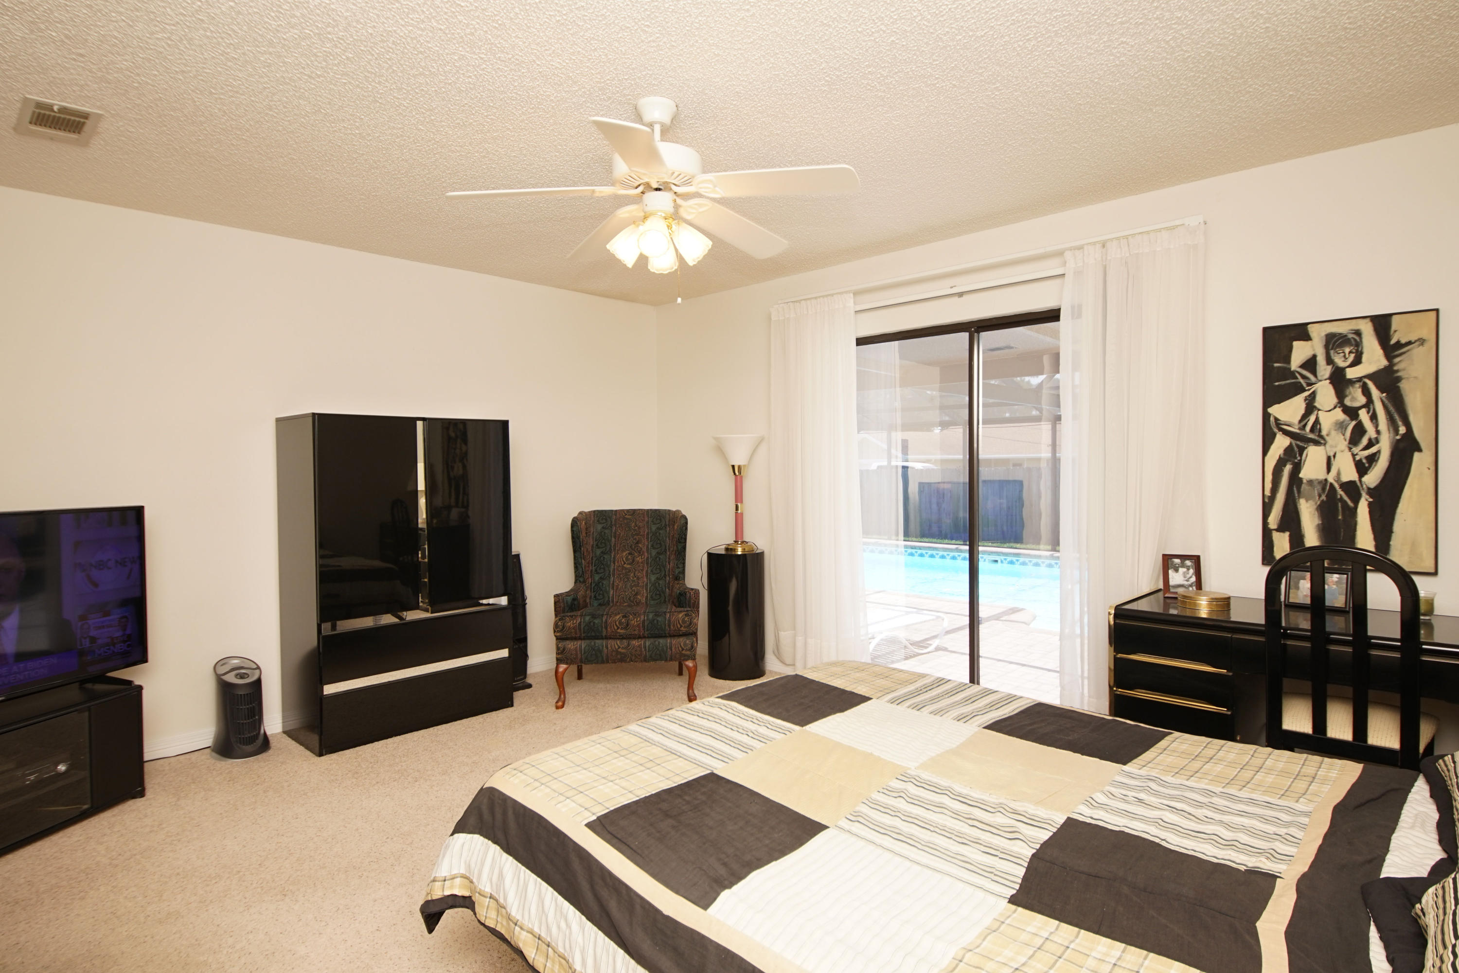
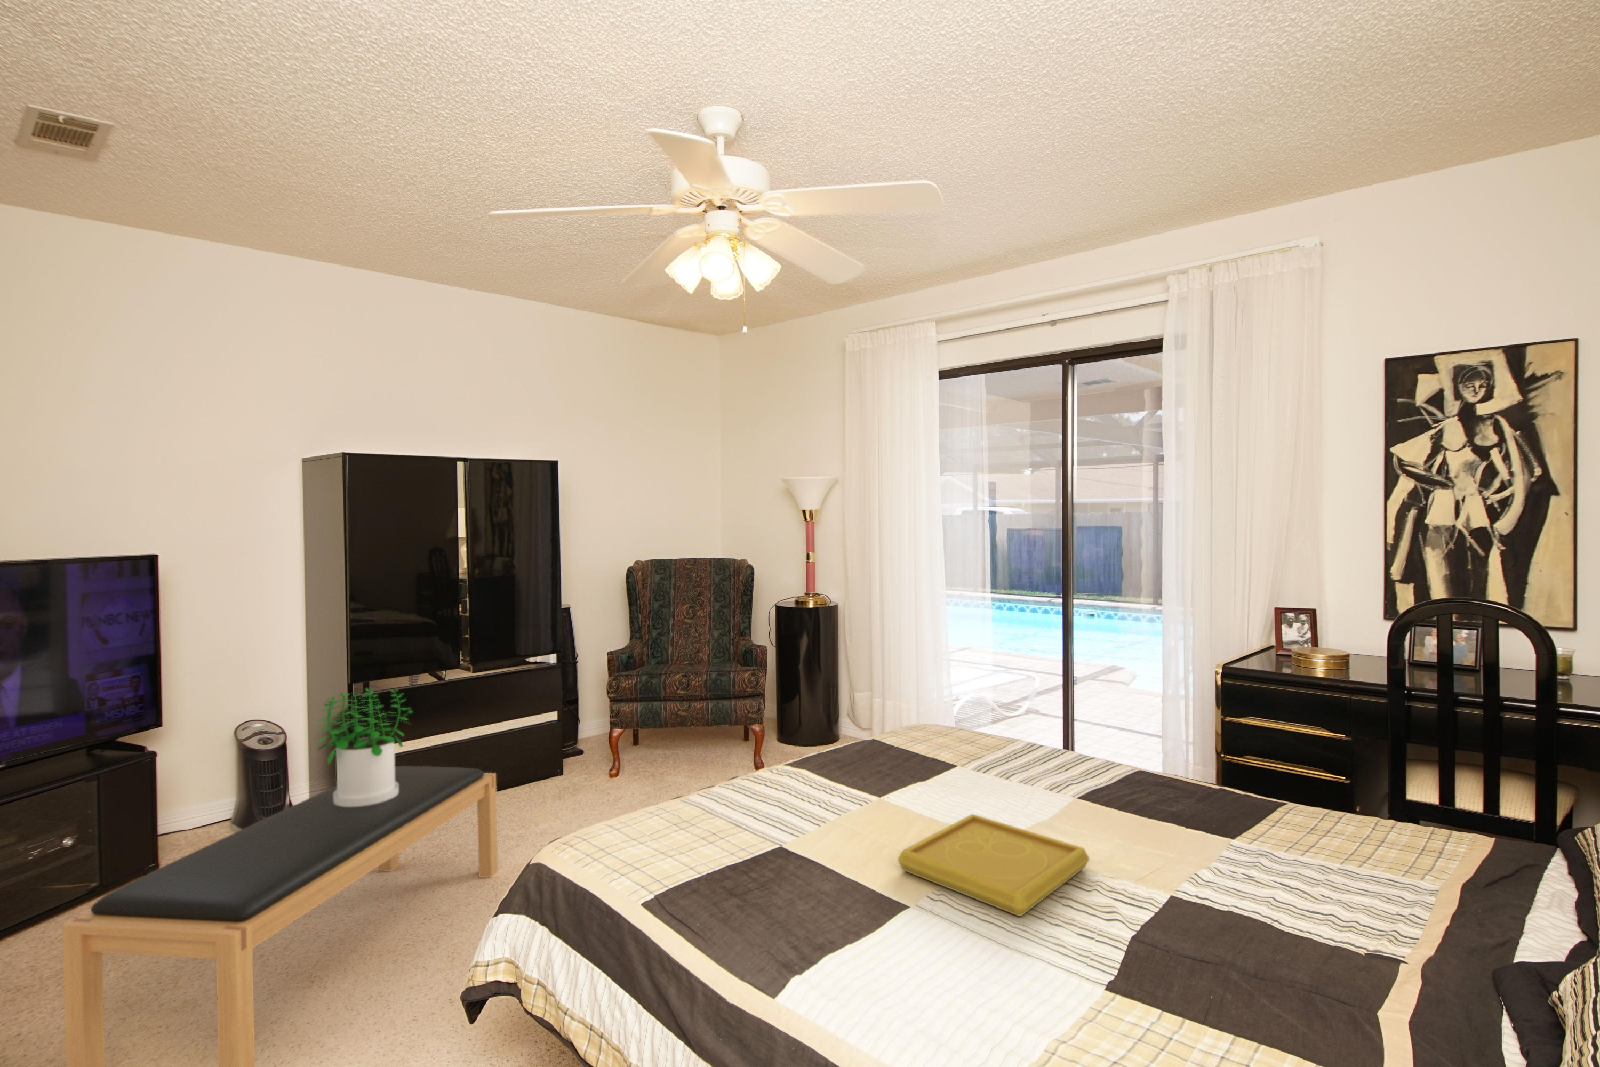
+ potted plant (360, 743)
+ serving tray (993, 859)
+ bench (330, 885)
